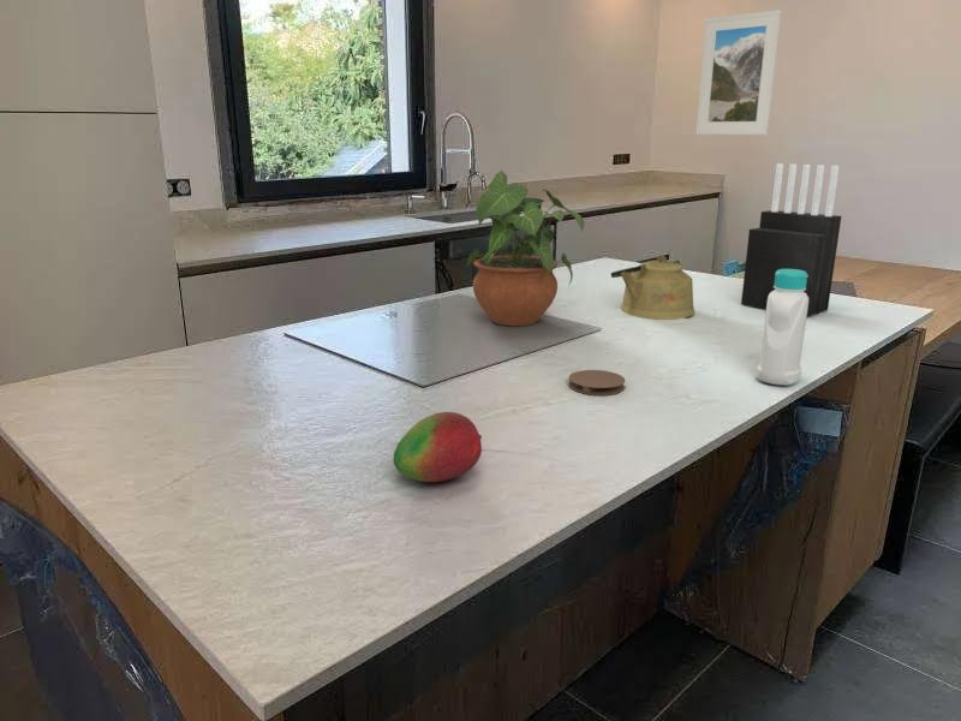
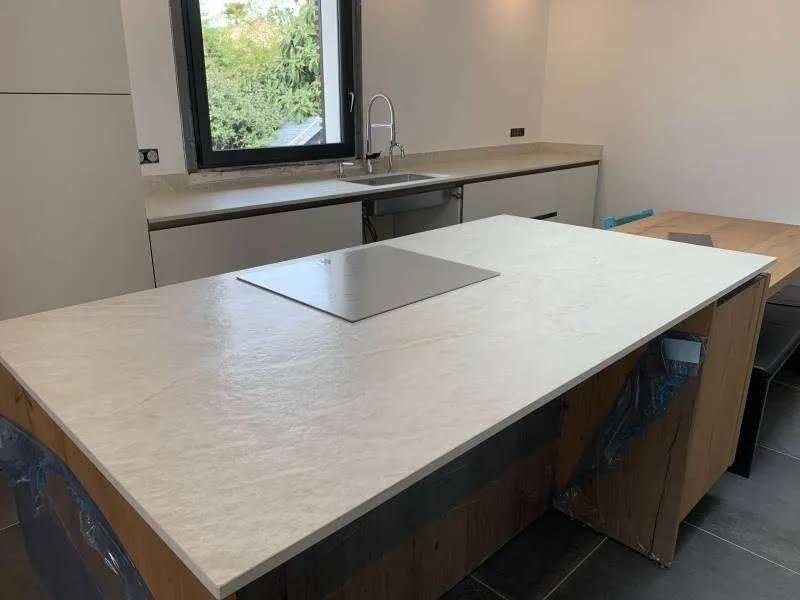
- potted plant (512, 249)
- kettle (652, 282)
- bottle (784, 326)
- knife block (789, 238)
- fruit (438, 446)
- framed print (736, 76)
- coaster (596, 382)
